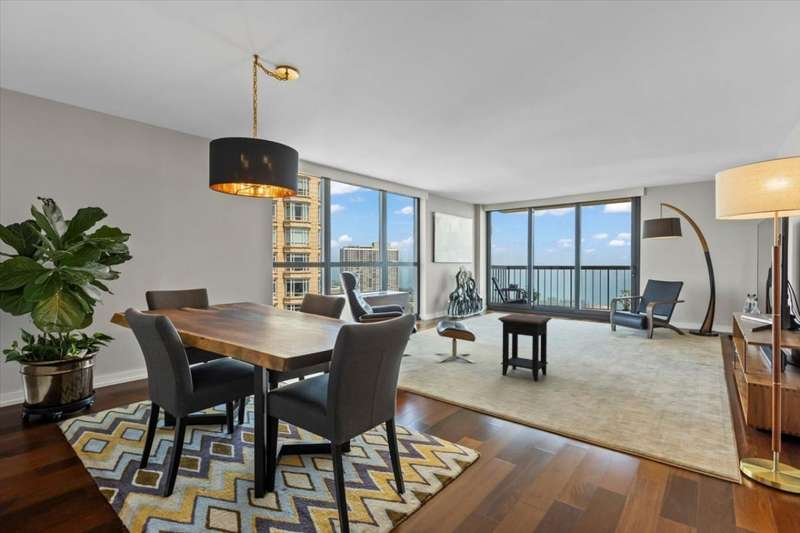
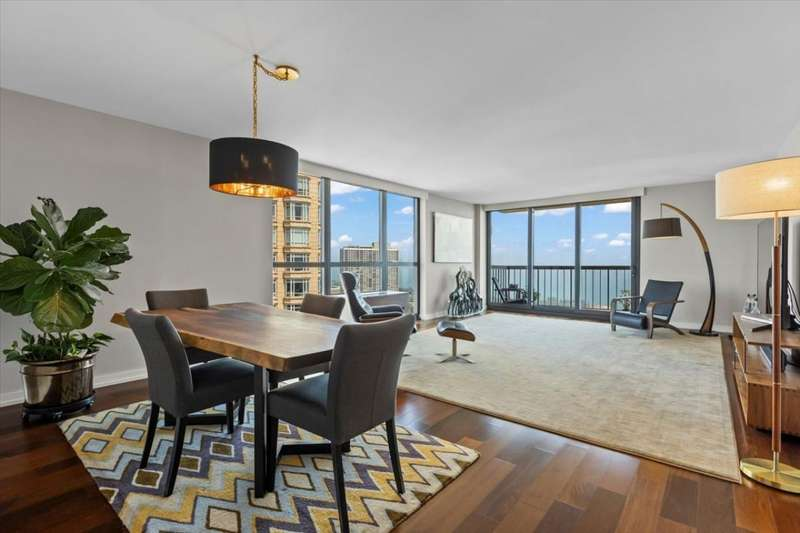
- side table (517, 345)
